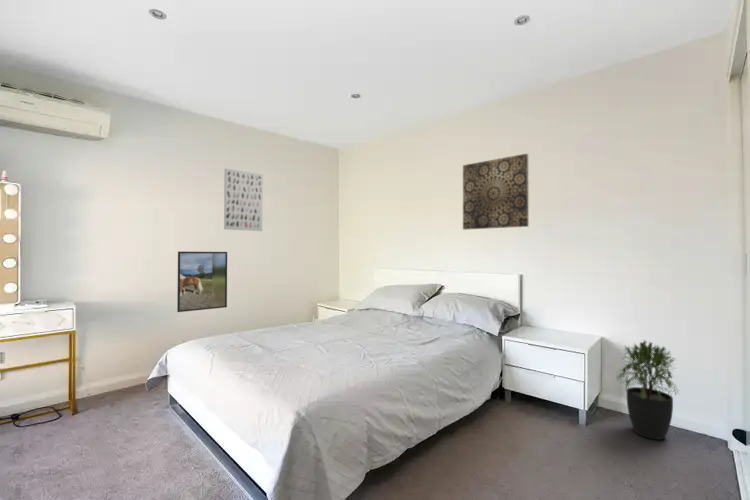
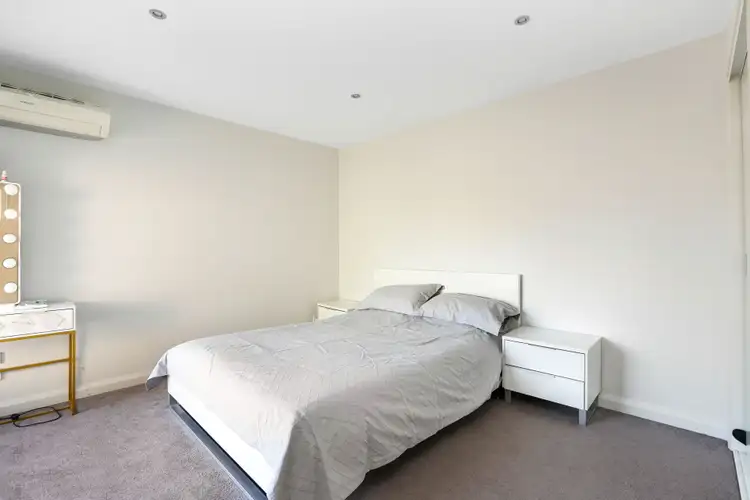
- wall art (244, 201)
- potted plant (645, 385)
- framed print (203, 280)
- wall art (493, 194)
